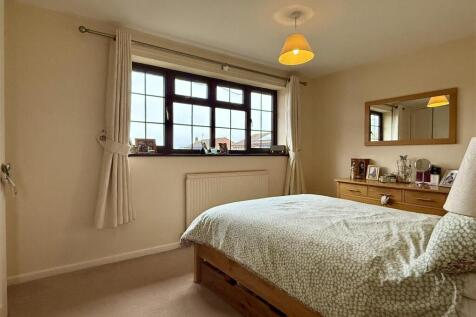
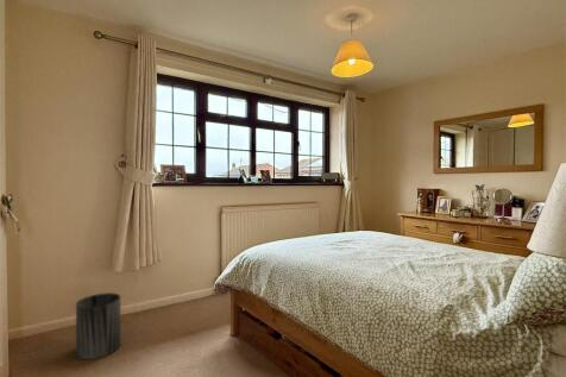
+ trash can (99, 323)
